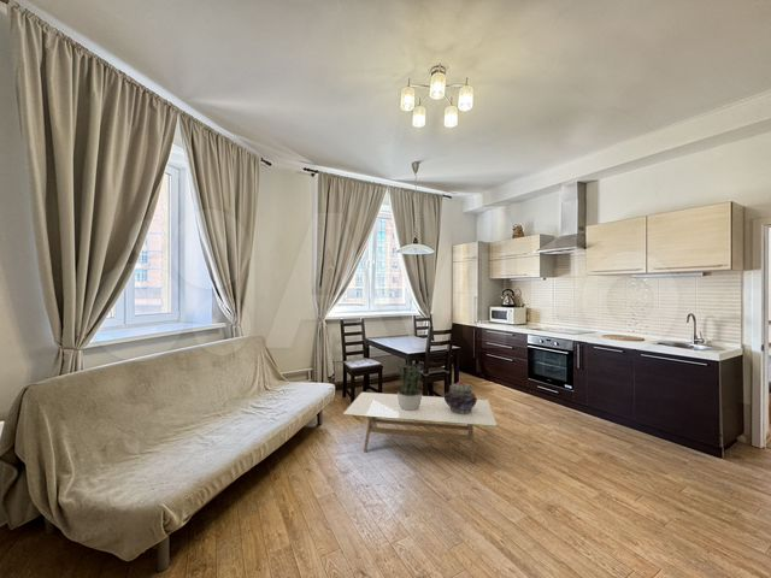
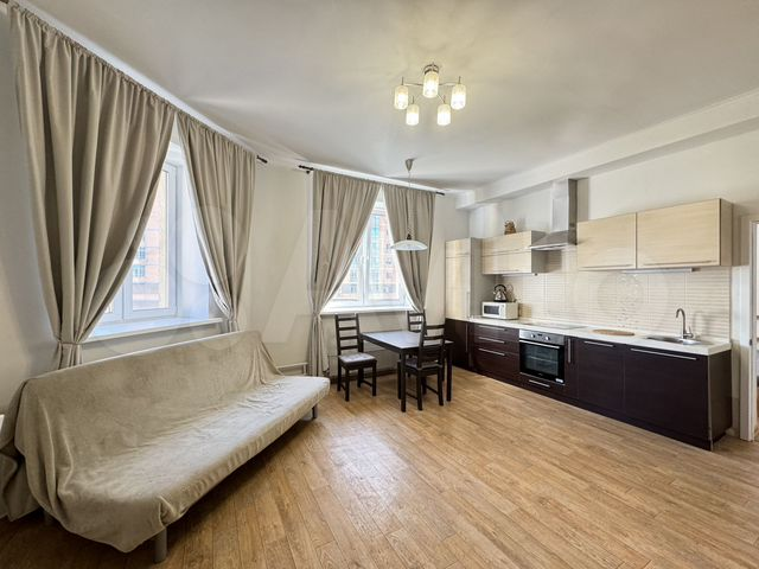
- coffee table (419, 425)
- decorative container (460, 395)
- potted plant (410, 383)
